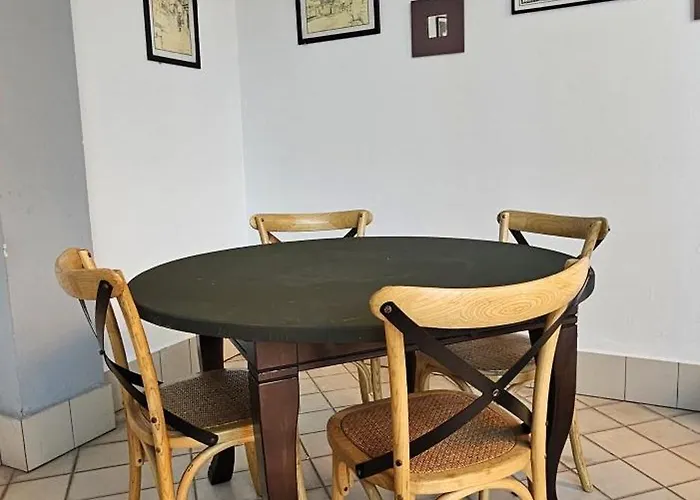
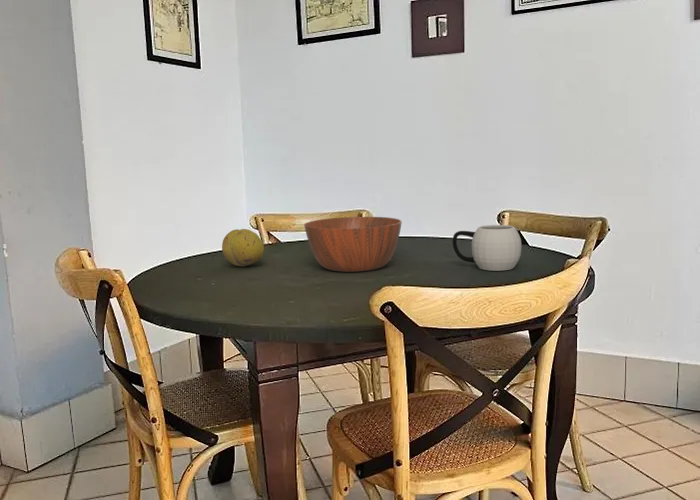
+ fruit (243, 247)
+ bowl (353, 244)
+ mug (486, 247)
